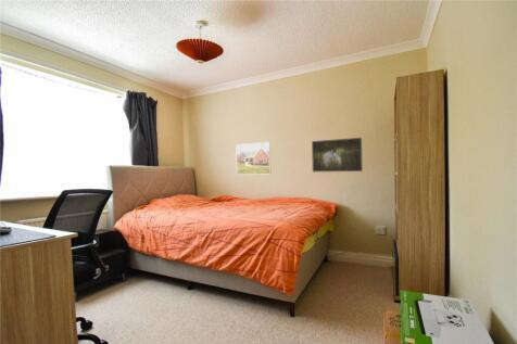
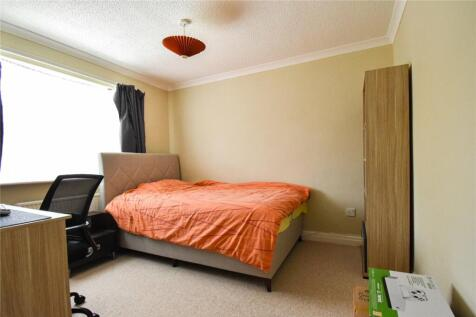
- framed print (252, 158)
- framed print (336, 155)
